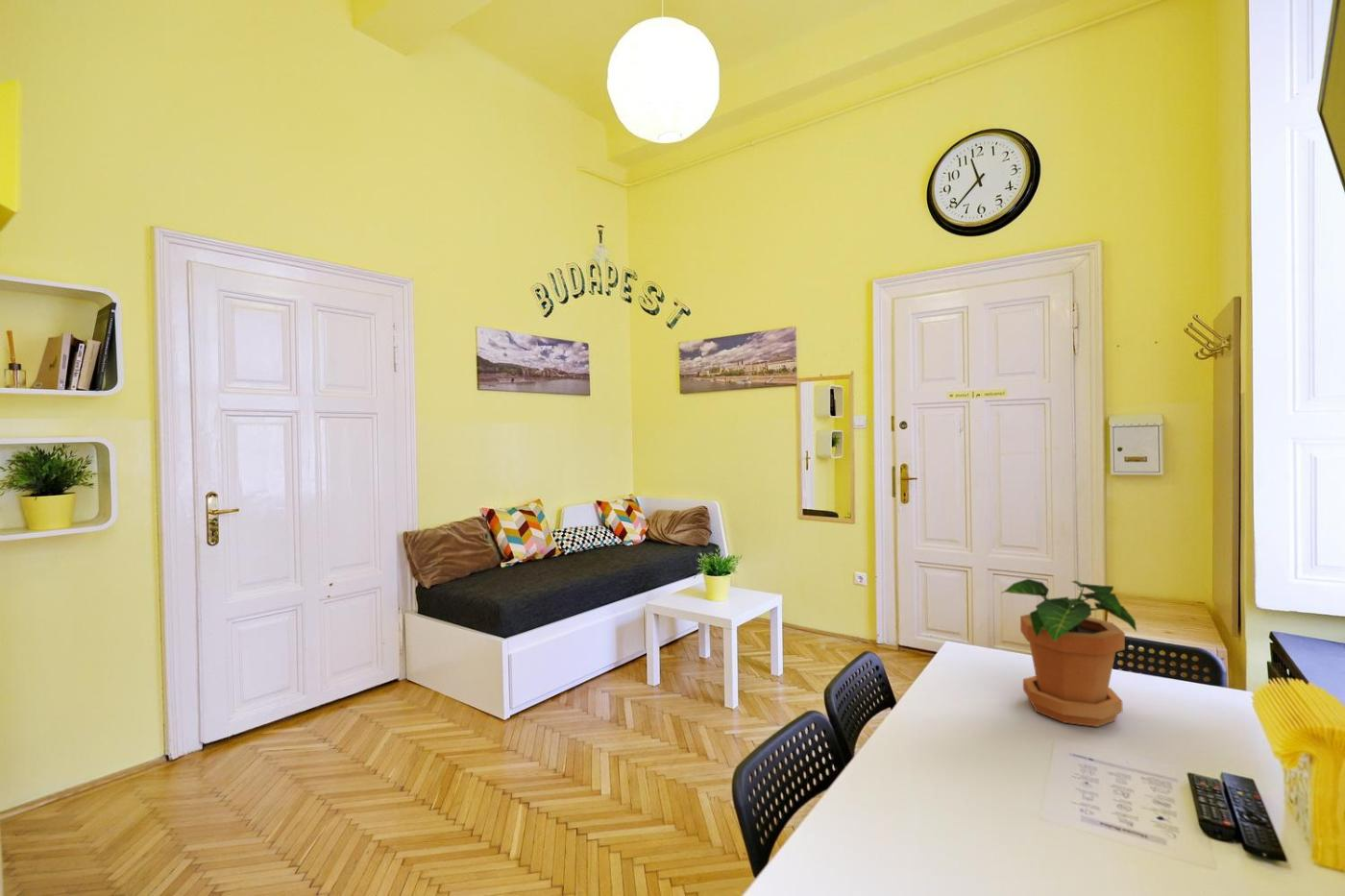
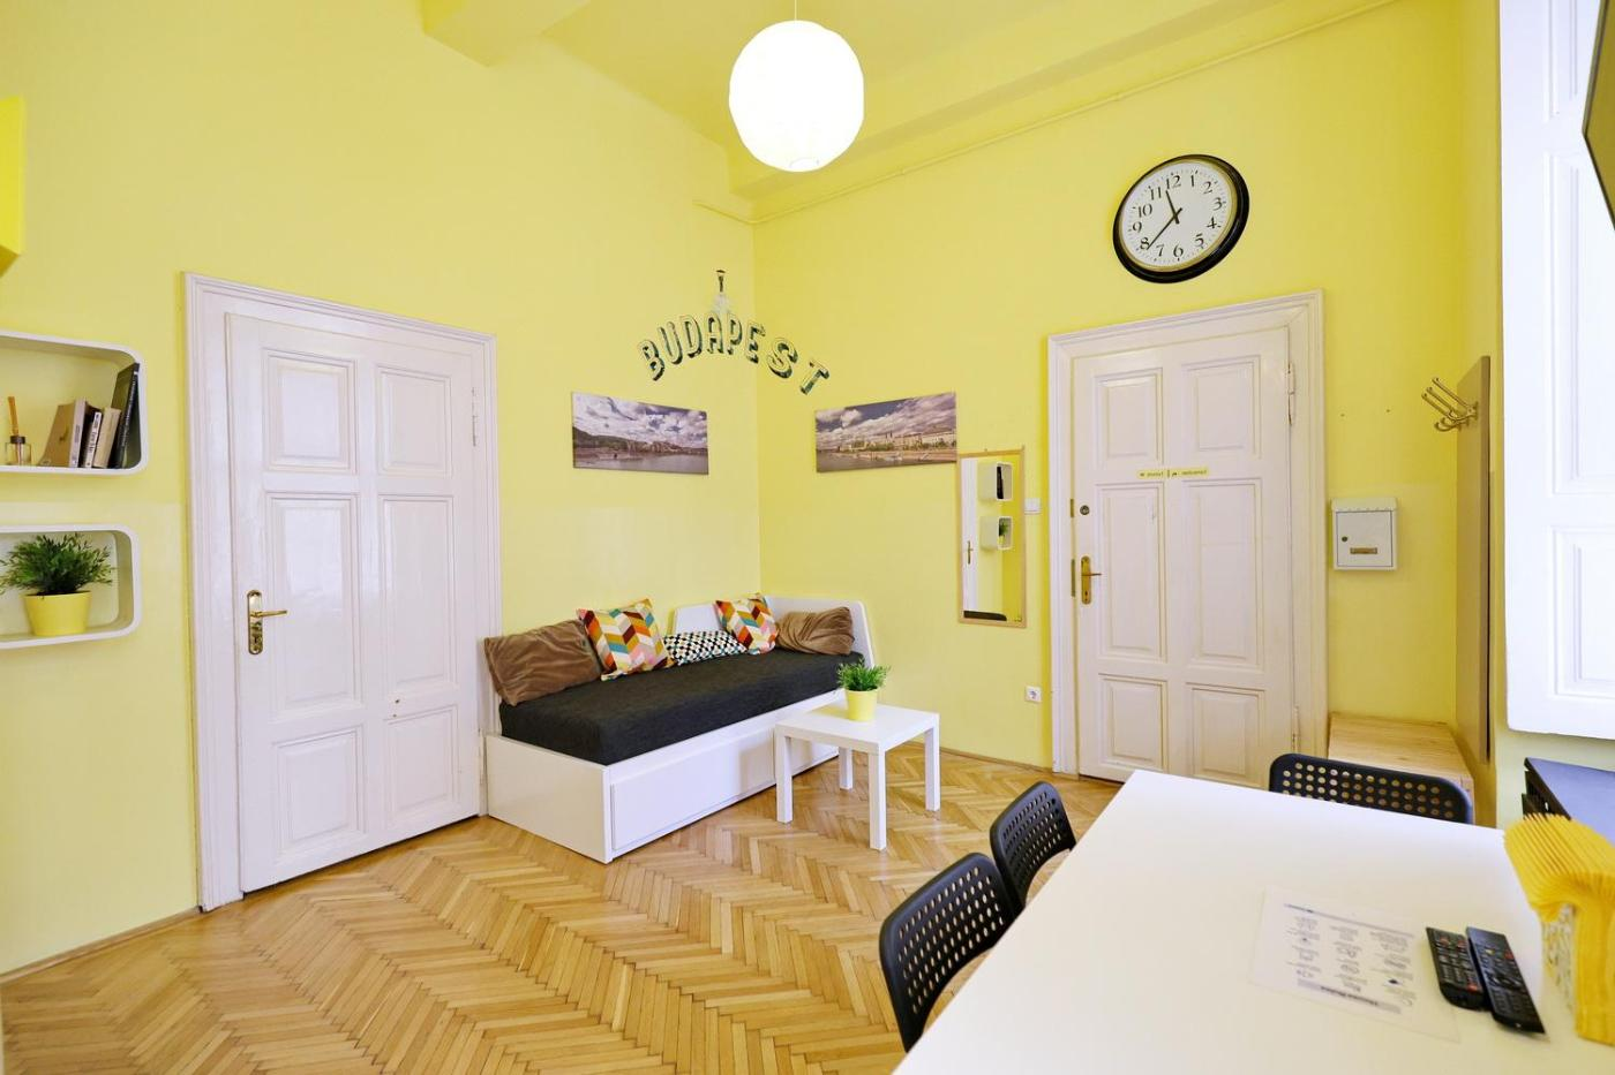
- potted plant (1060, 648)
